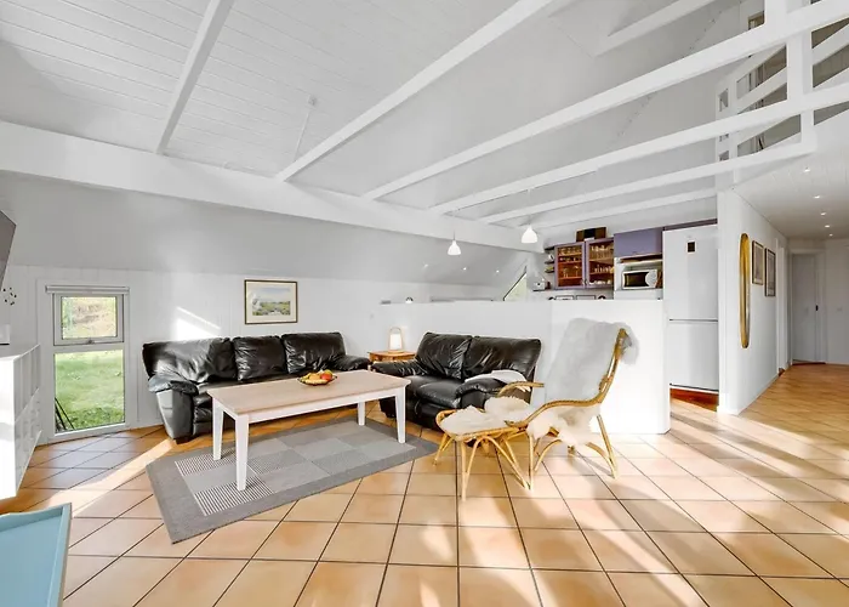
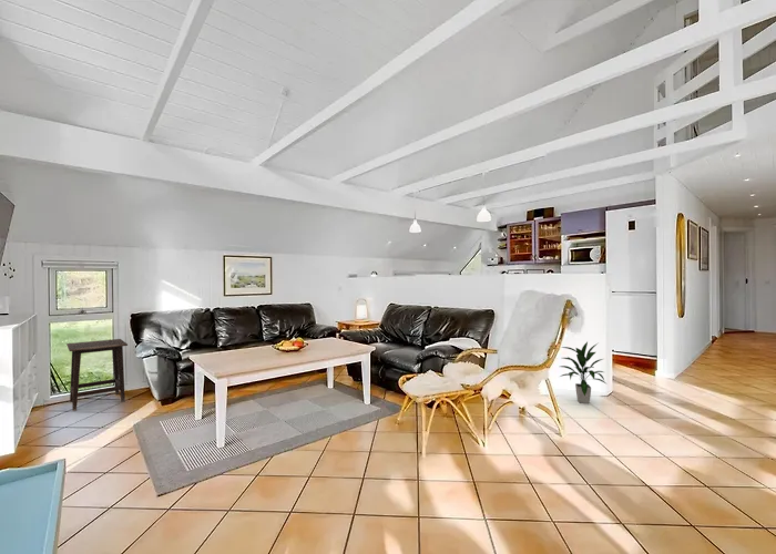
+ indoor plant (582, 371)
+ side table (96, 381)
